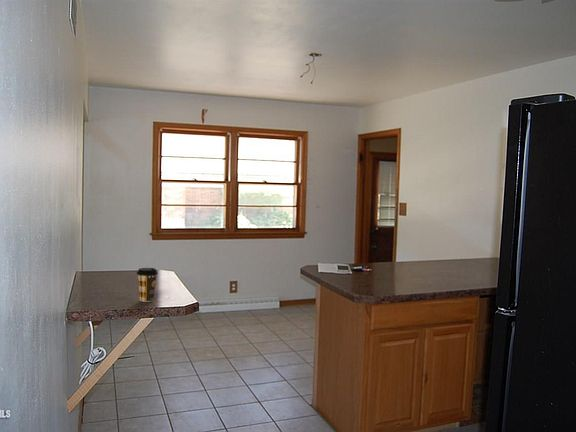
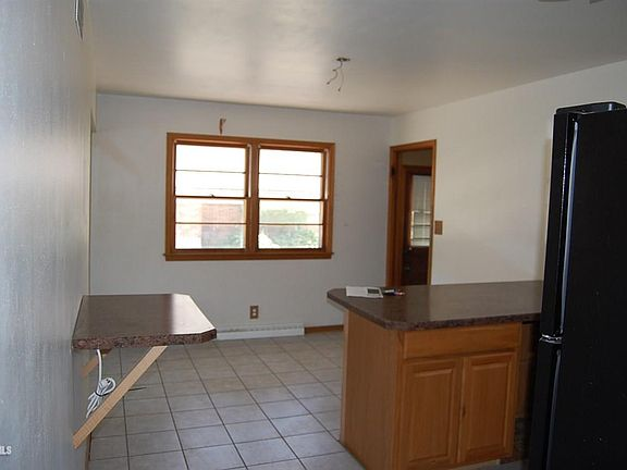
- coffee cup (146, 284)
